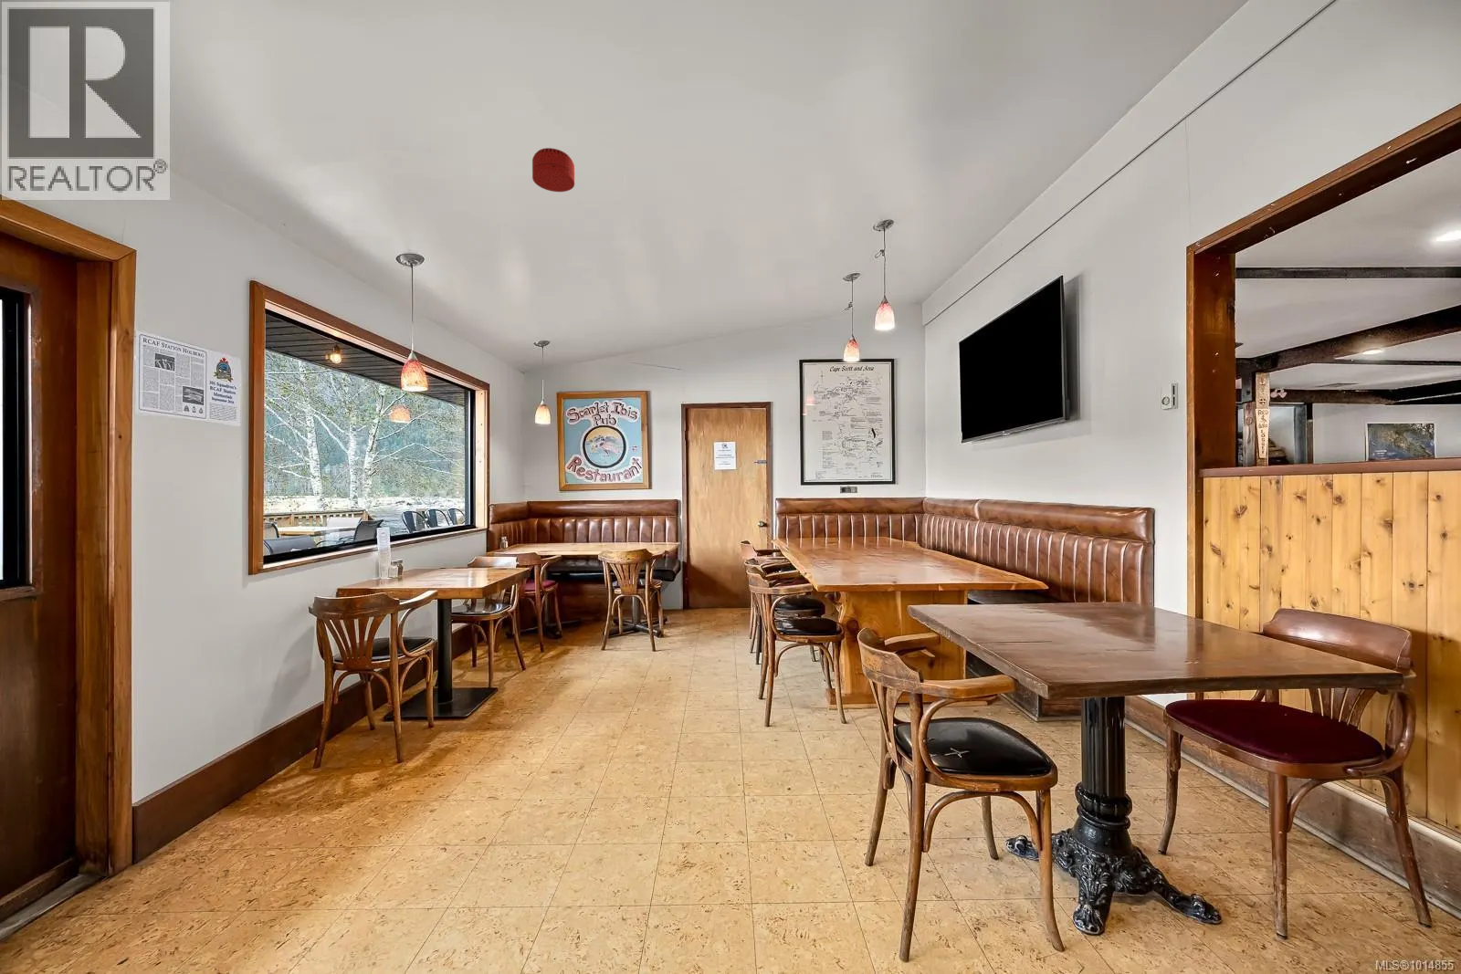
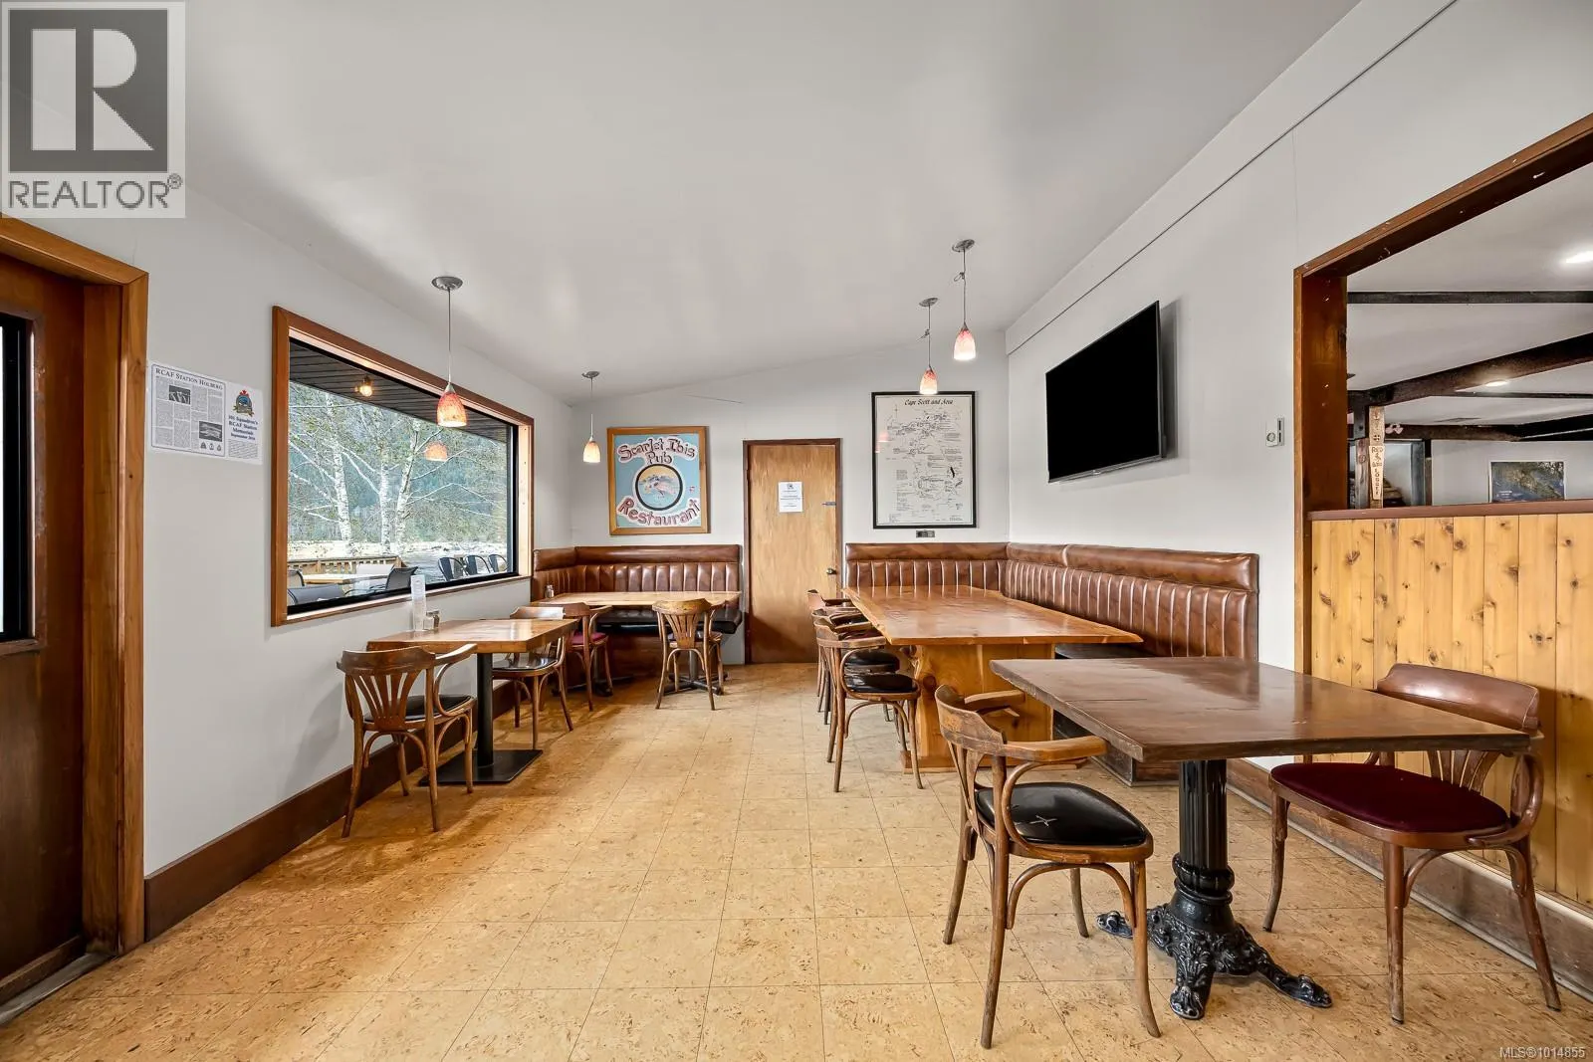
- smoke detector (553, 168)
